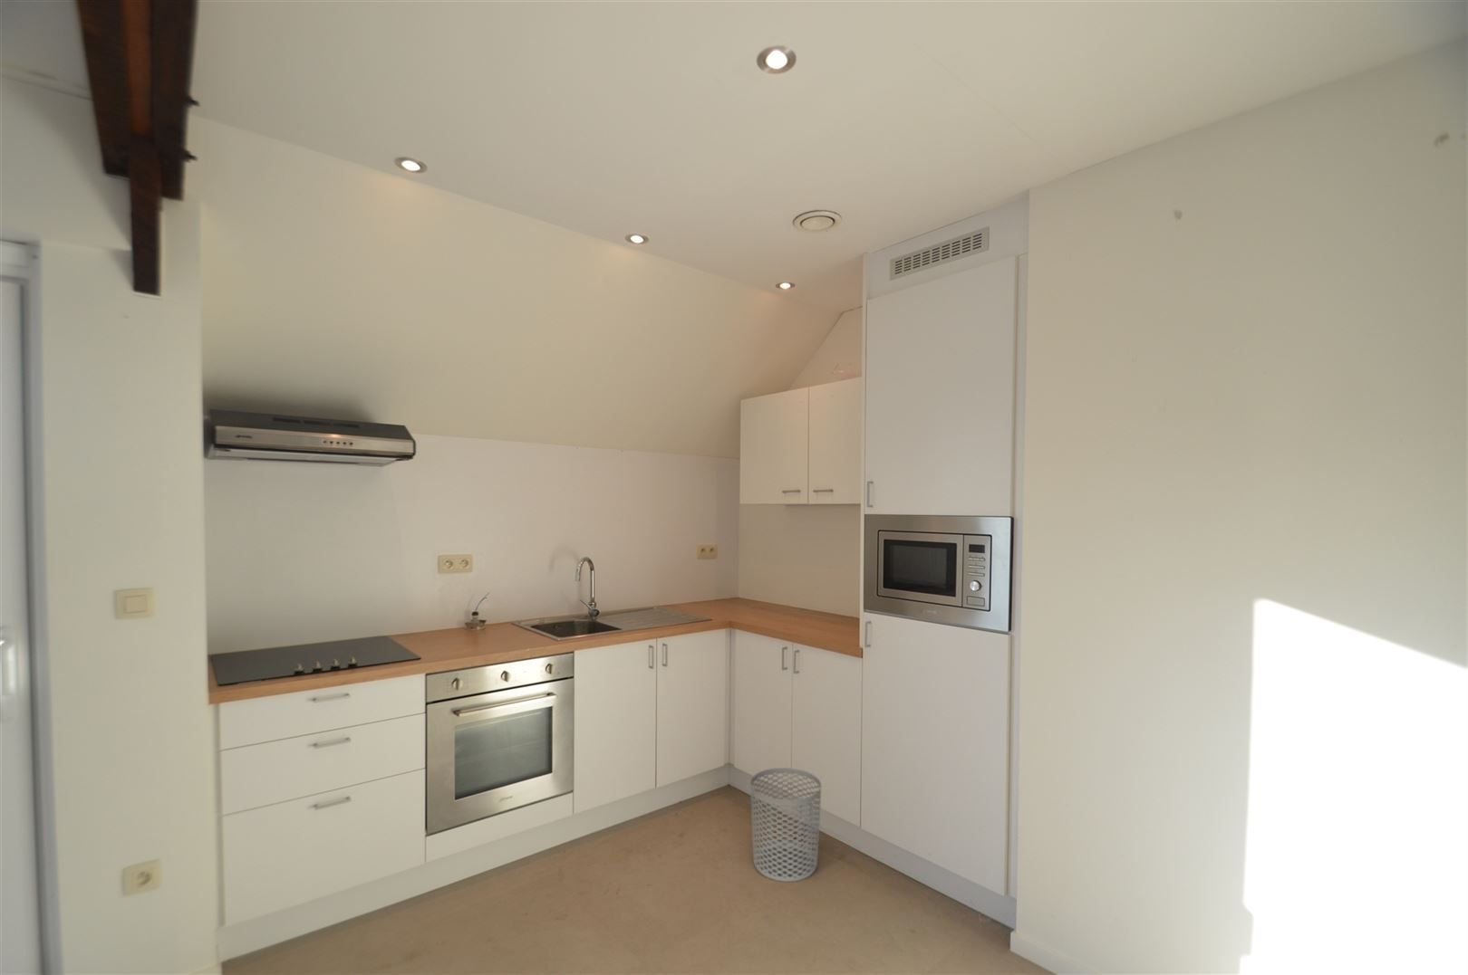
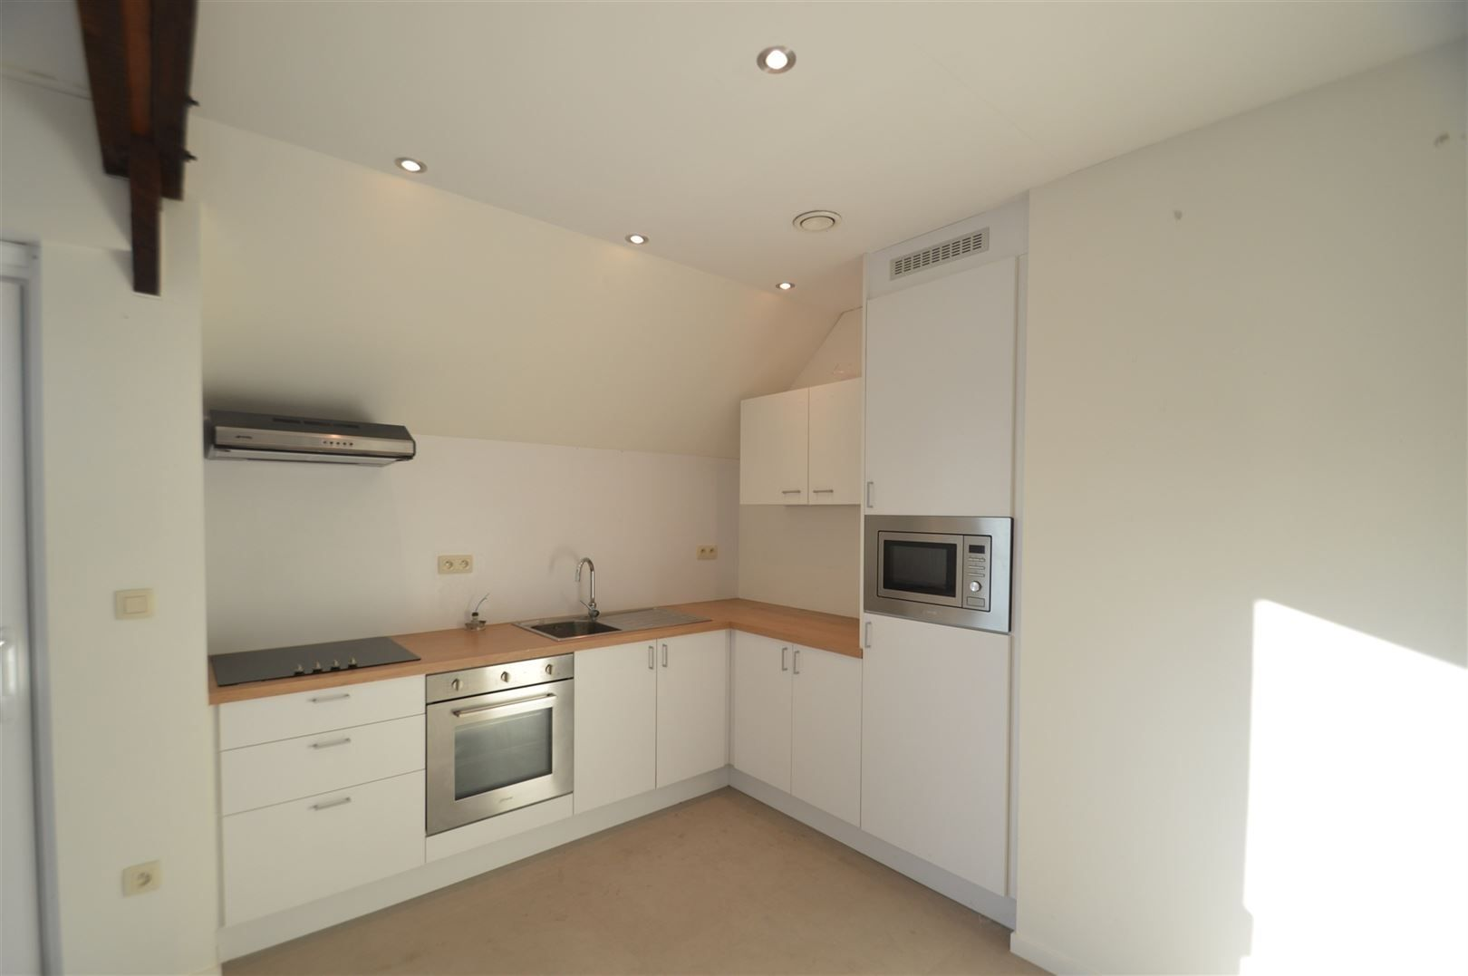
- waste bin (785, 823)
